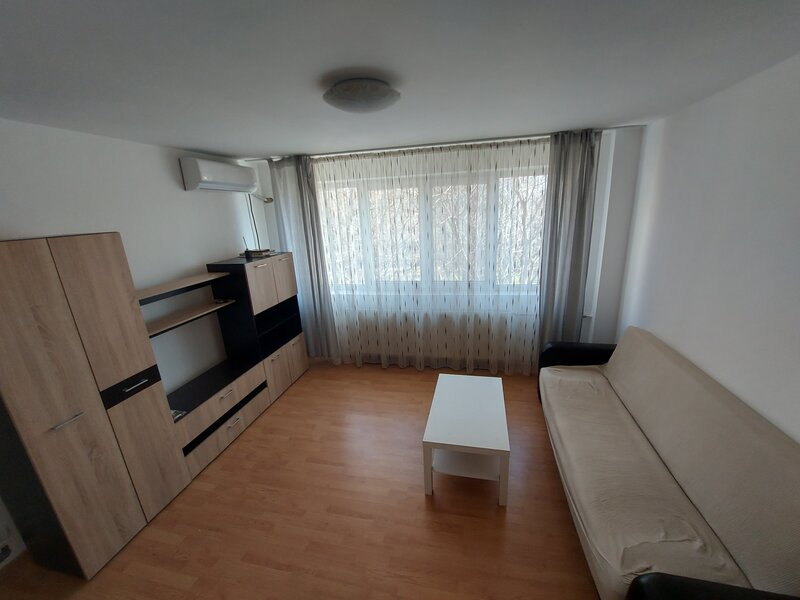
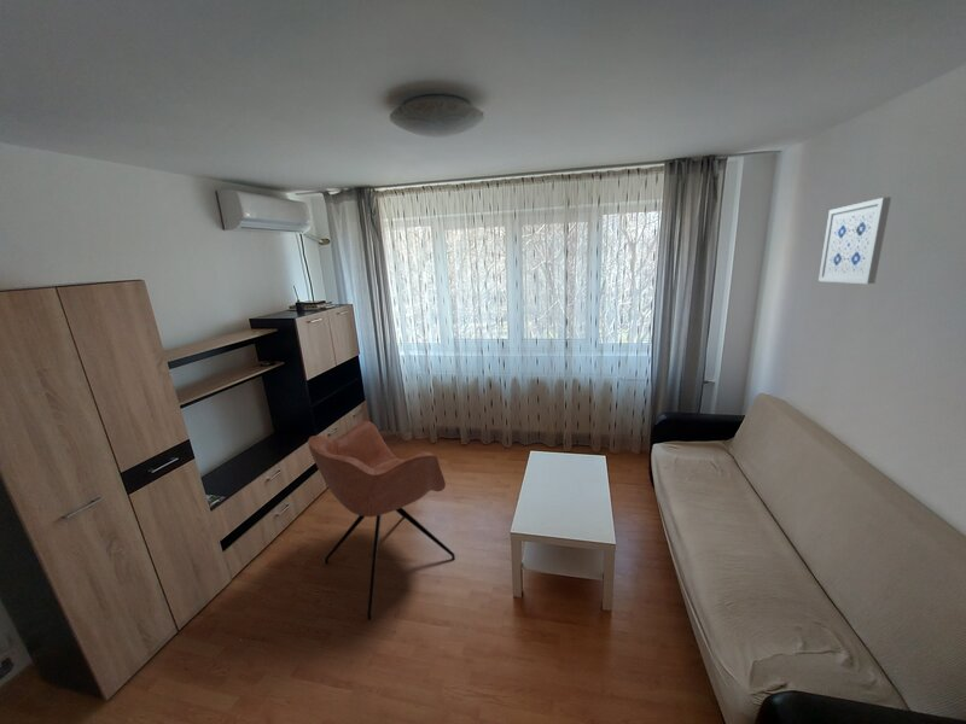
+ wall art (850, 244)
+ armchair (380, 498)
